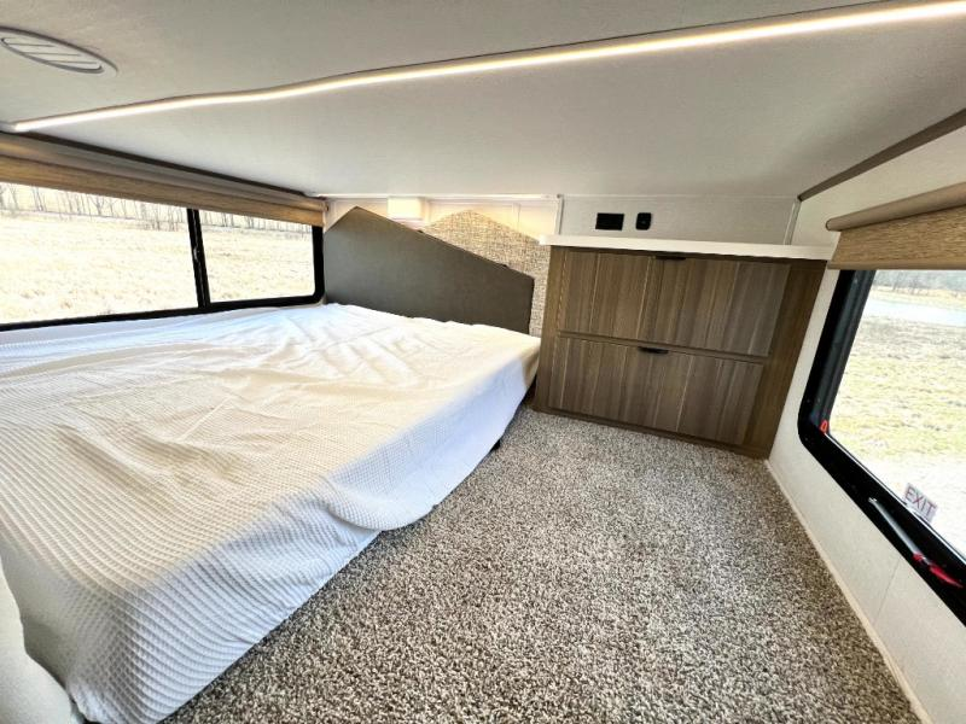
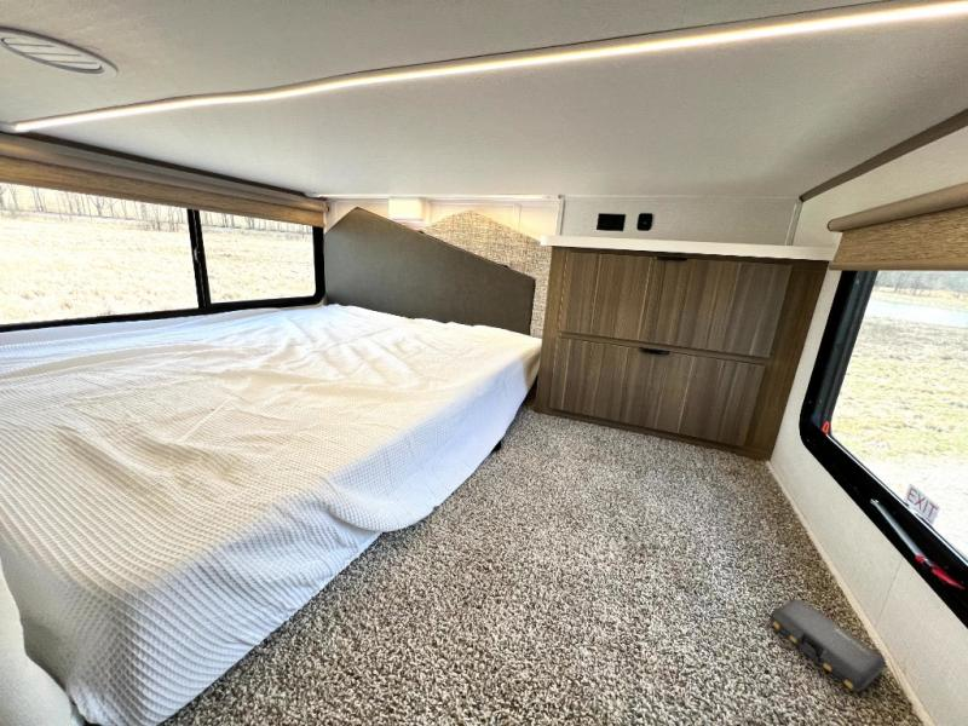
+ bag (824, 638)
